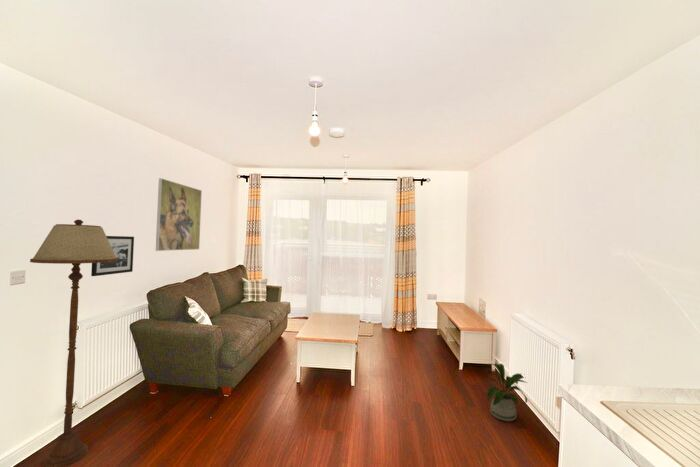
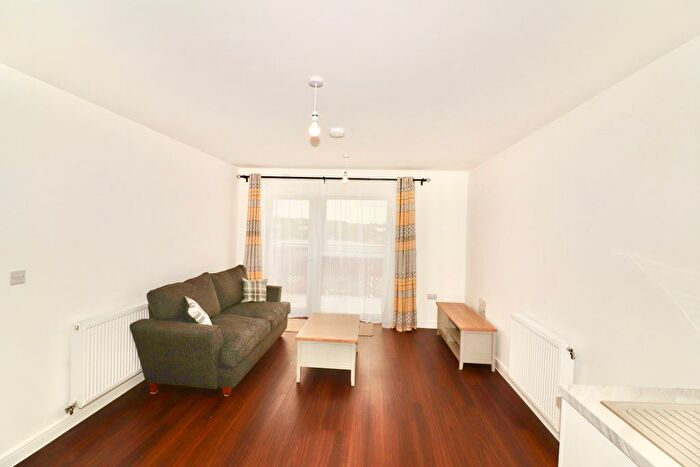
- floor lamp (73, 336)
- house plant (509, 389)
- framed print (181, 217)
- picture frame (115, 254)
